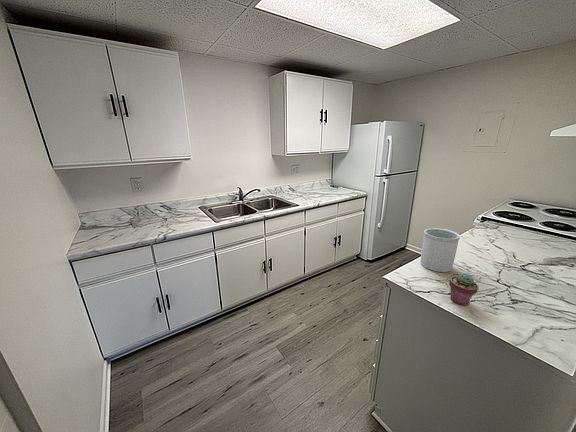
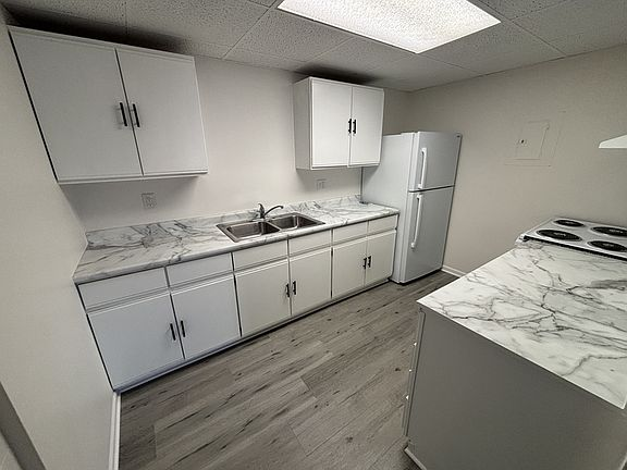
- potted succulent (462, 287)
- utensil holder (438, 249)
